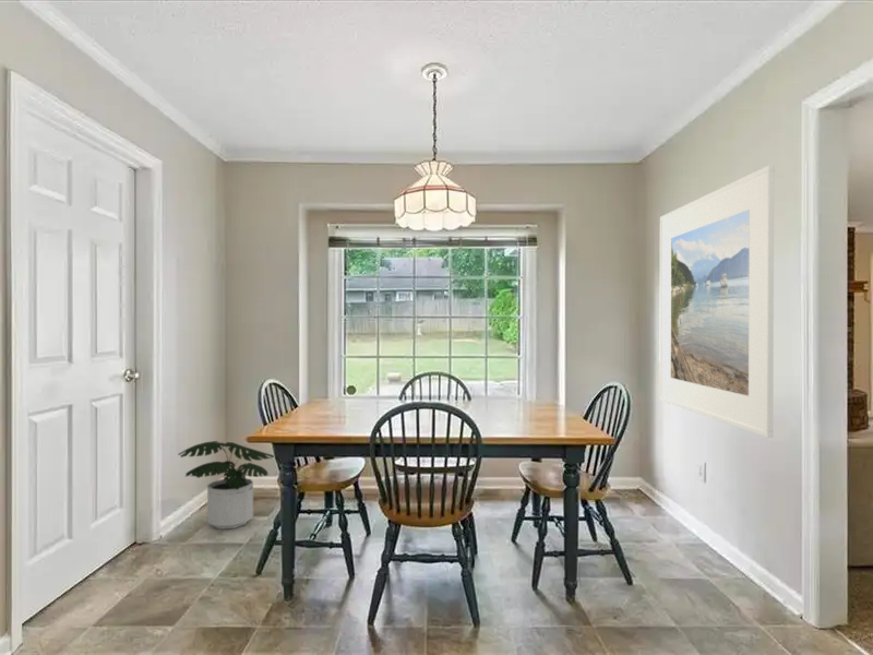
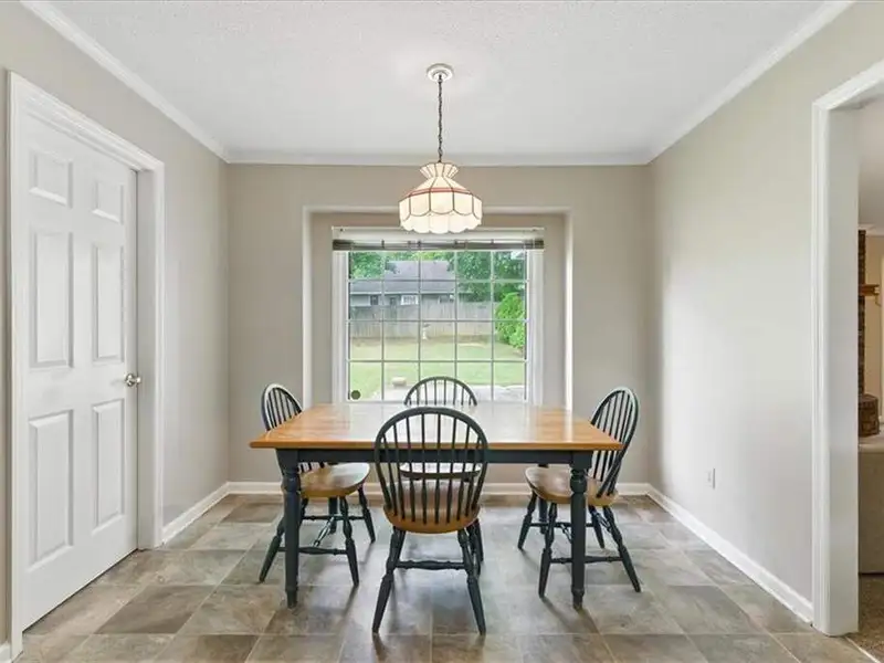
- potted plant (232, 480)
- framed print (705, 306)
